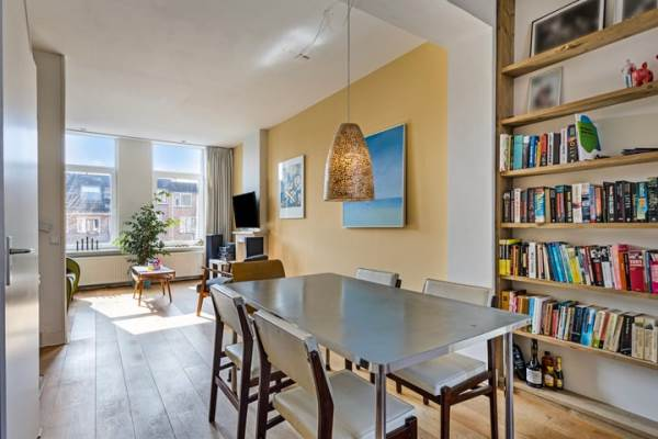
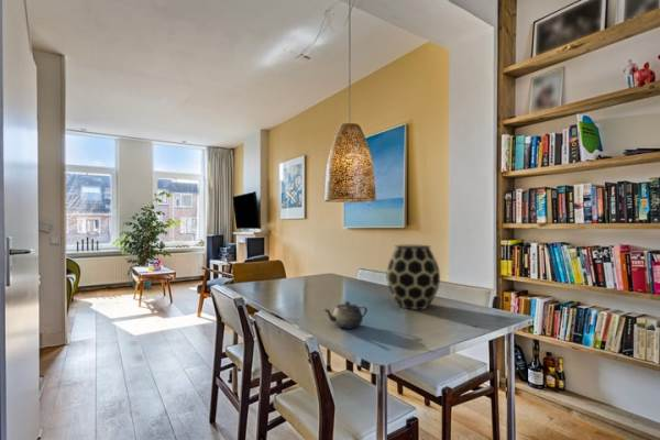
+ vase (413, 275)
+ teapot (345, 314)
